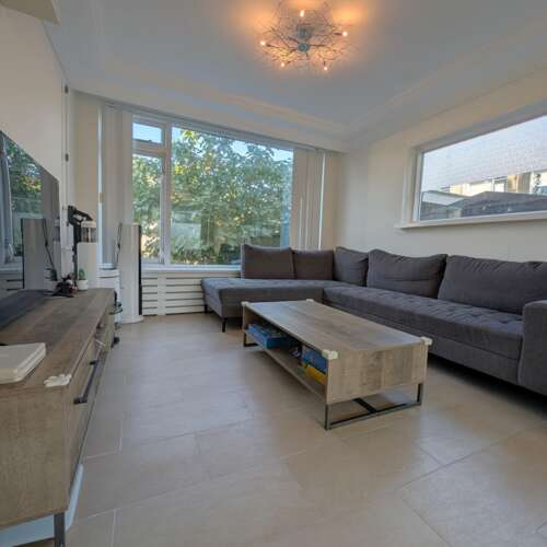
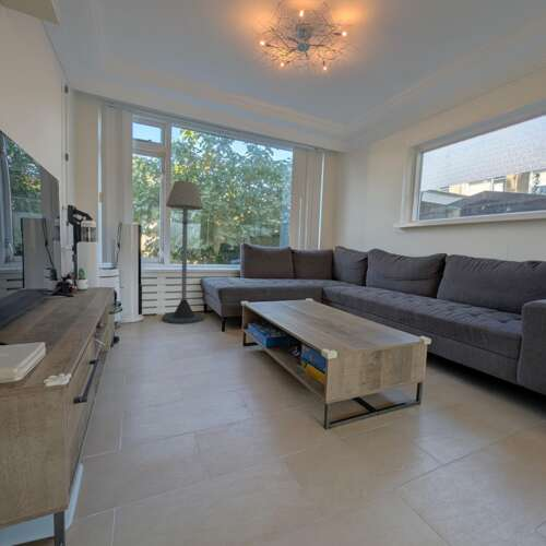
+ floor lamp (185, 251)
